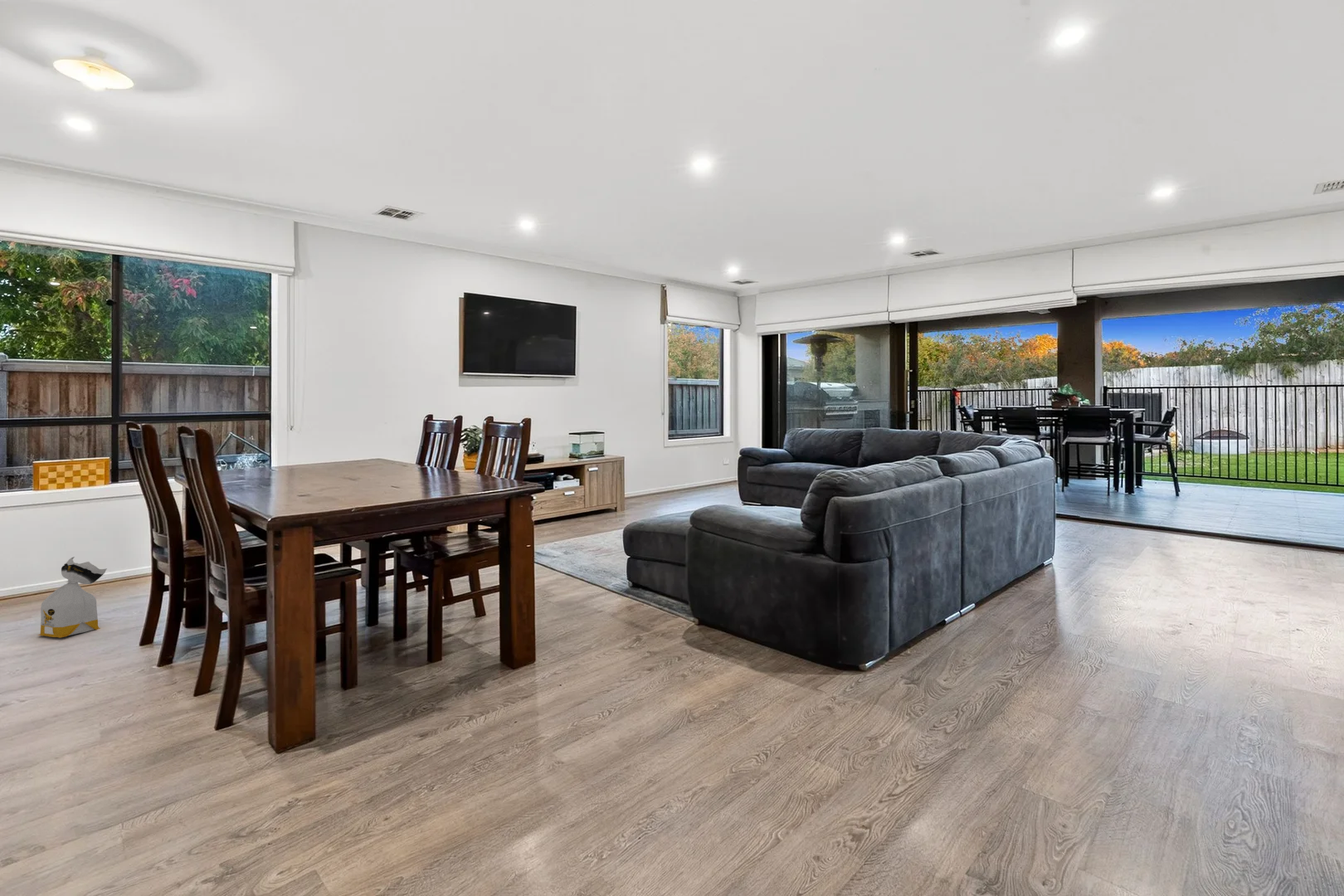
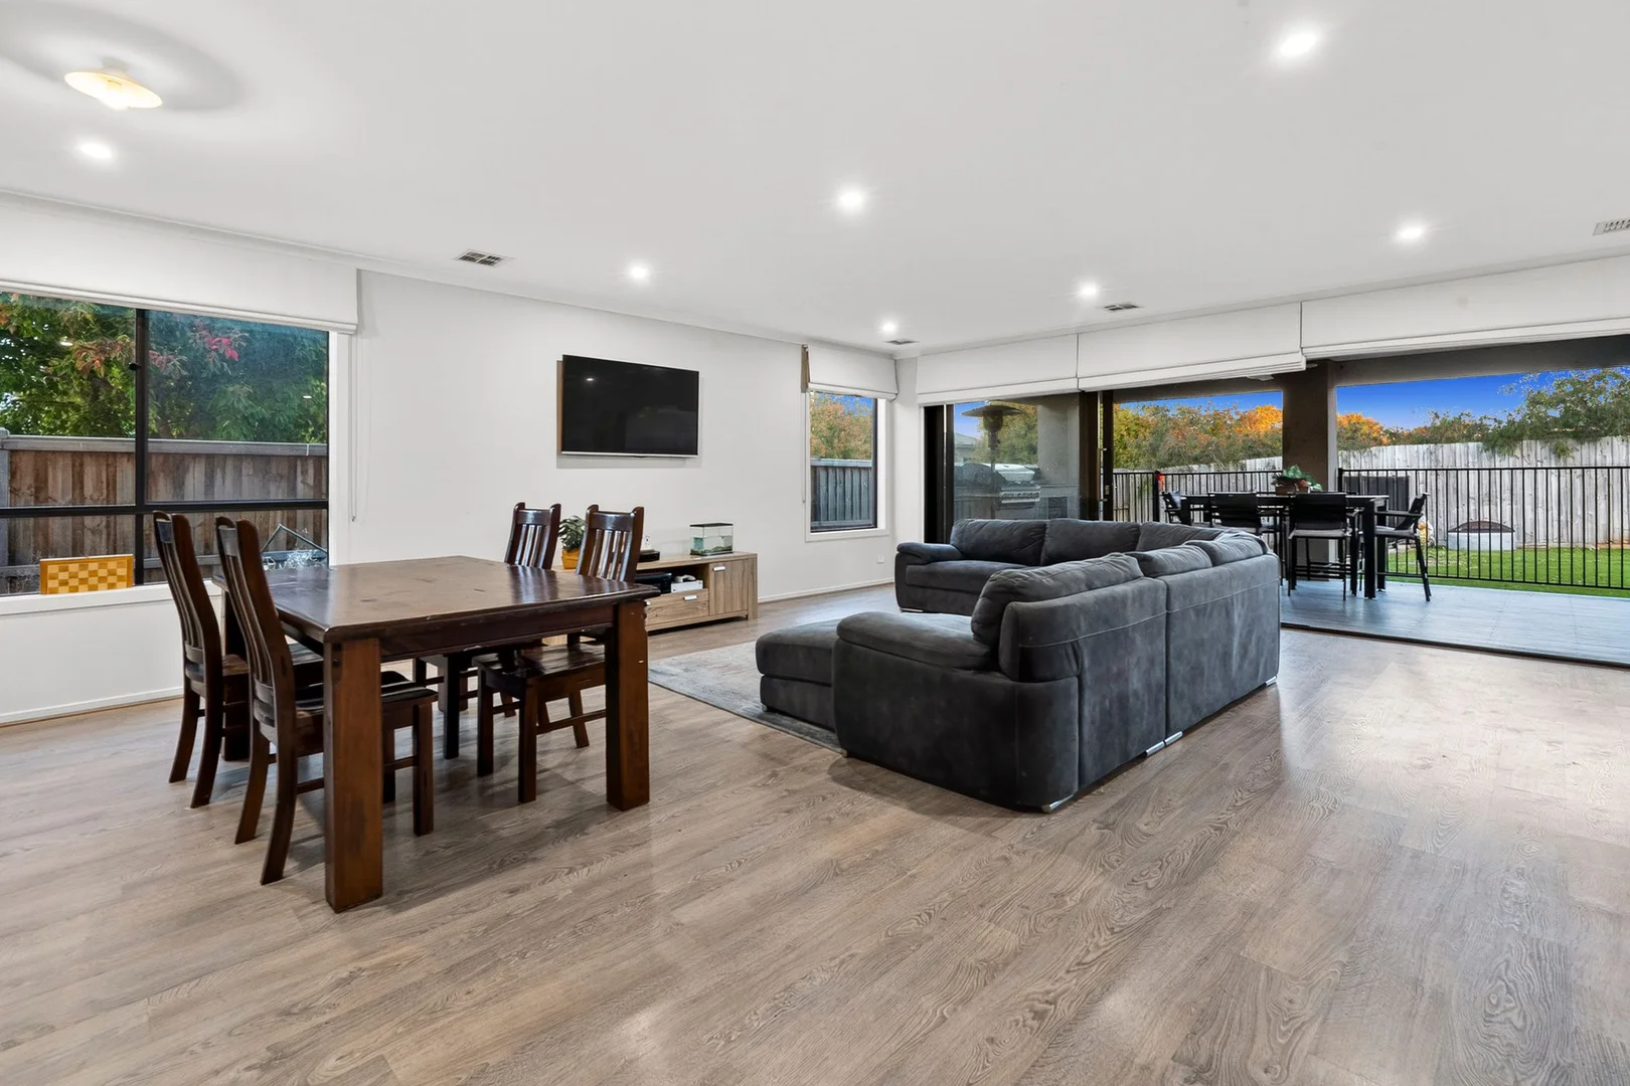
- bag (71, 594)
